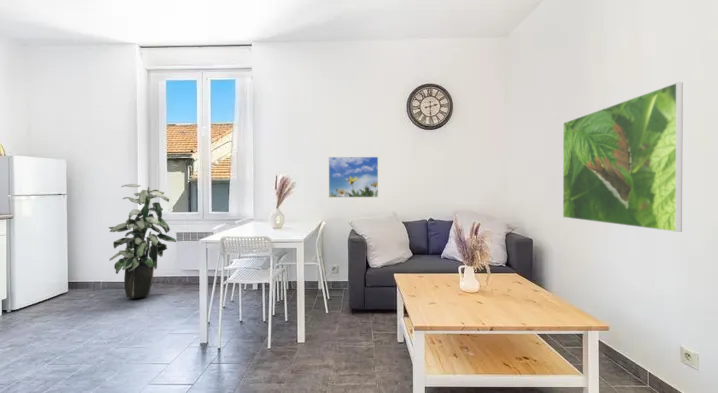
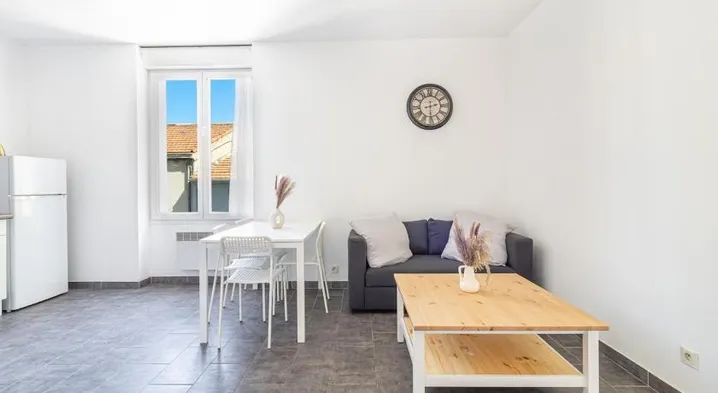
- indoor plant (139, 240)
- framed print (609, 165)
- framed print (353, 177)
